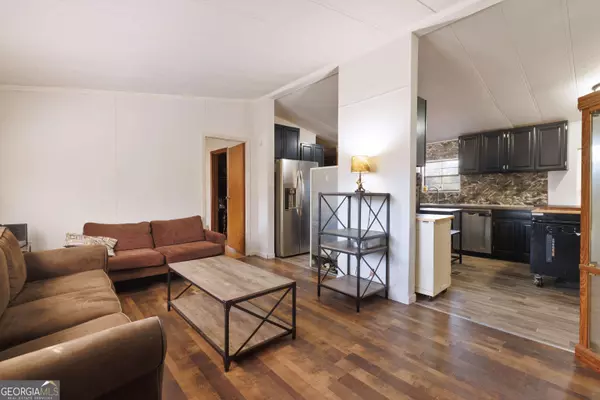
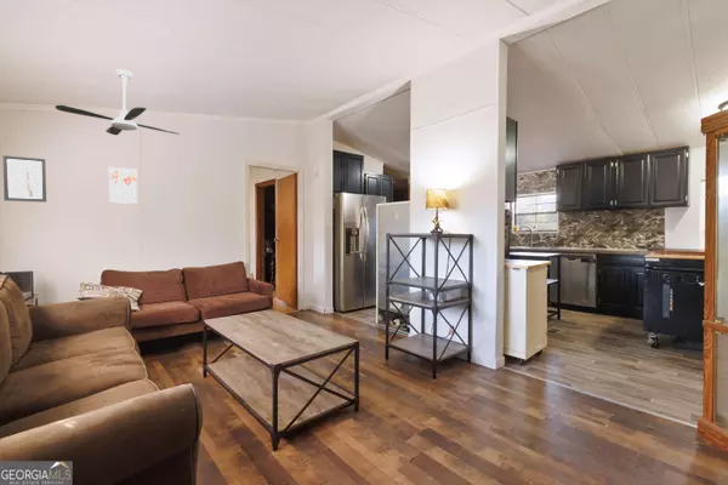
+ ceiling fan (124, 99)
+ wall art (24, 178)
+ wall art (123, 186)
